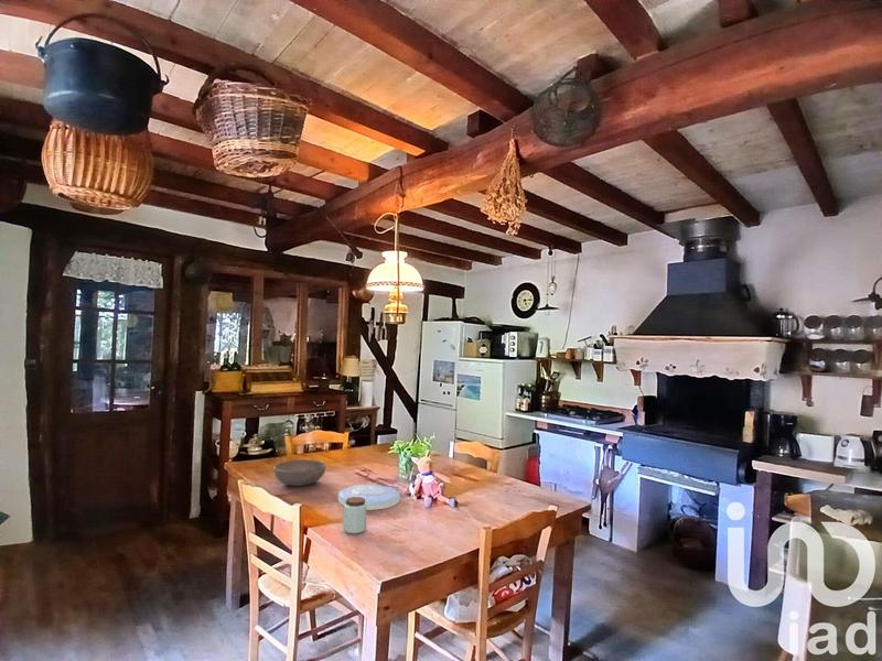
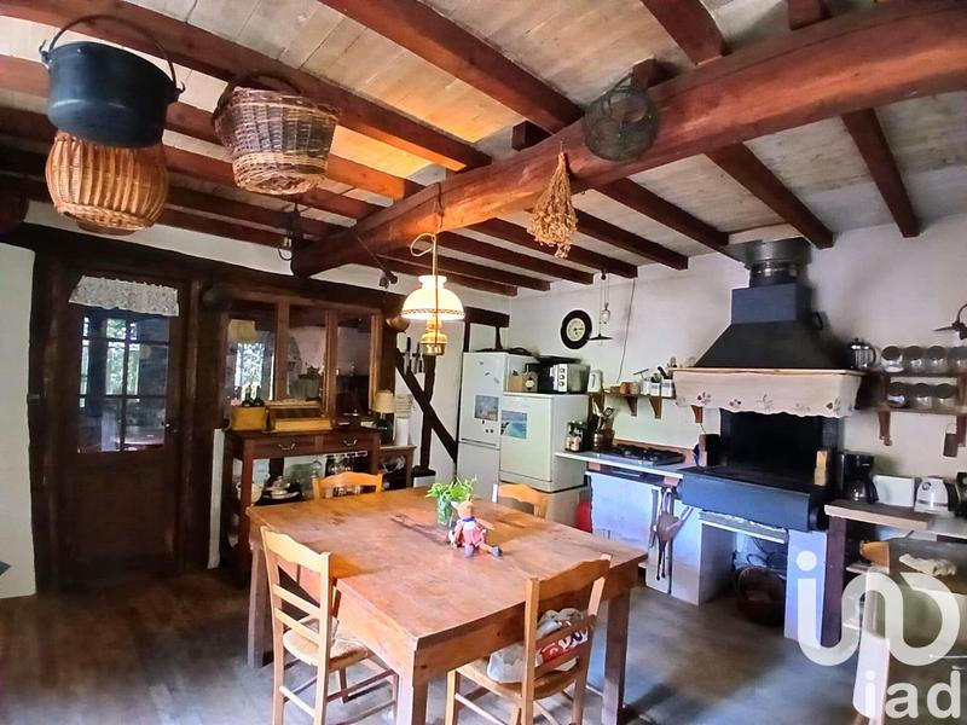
- peanut butter (355, 514)
- plate (368, 494)
- bowl (299, 474)
